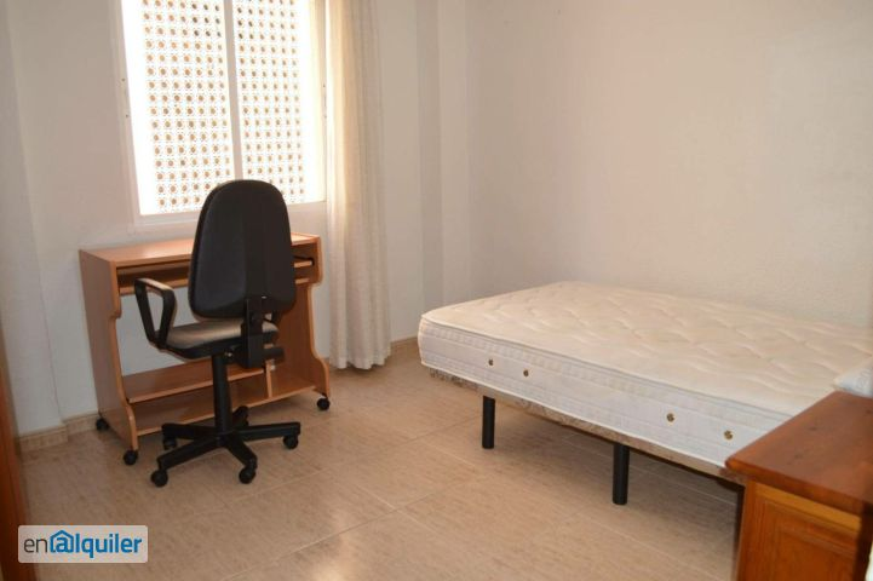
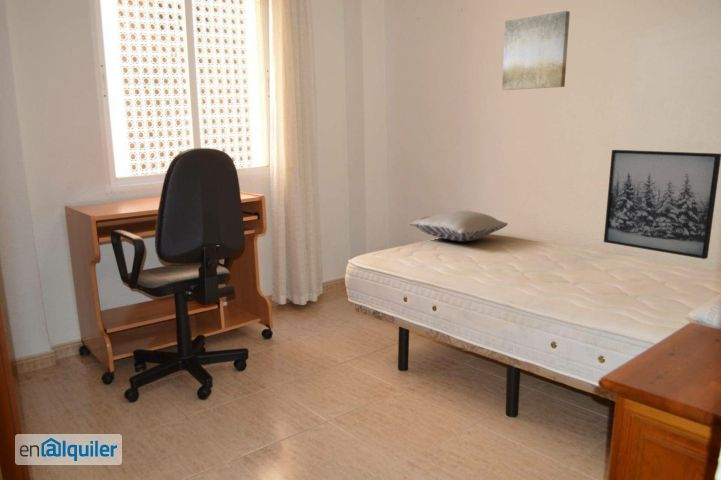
+ wall art (657, 201)
+ pillow (457, 224)
+ wall art (534, 52)
